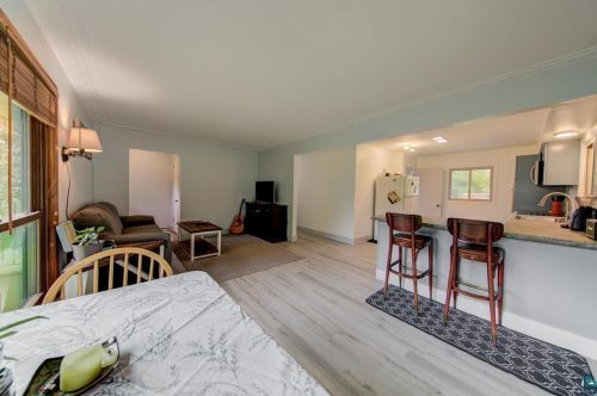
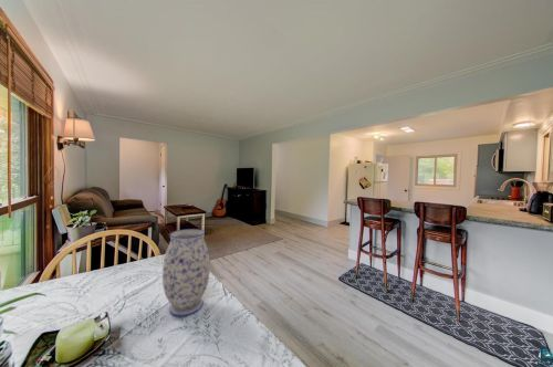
+ vase (187, 270)
